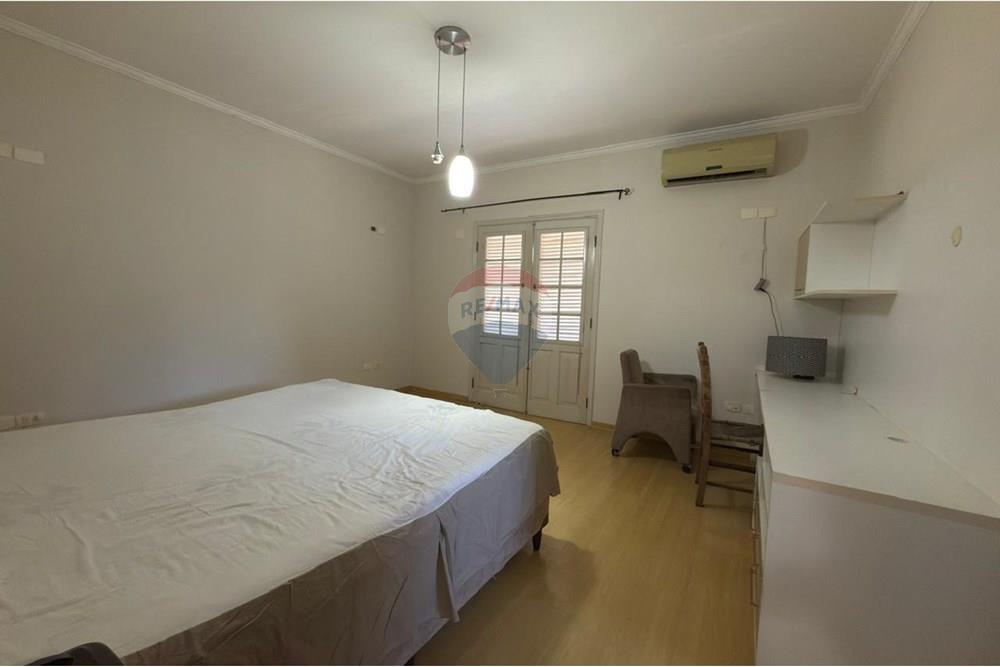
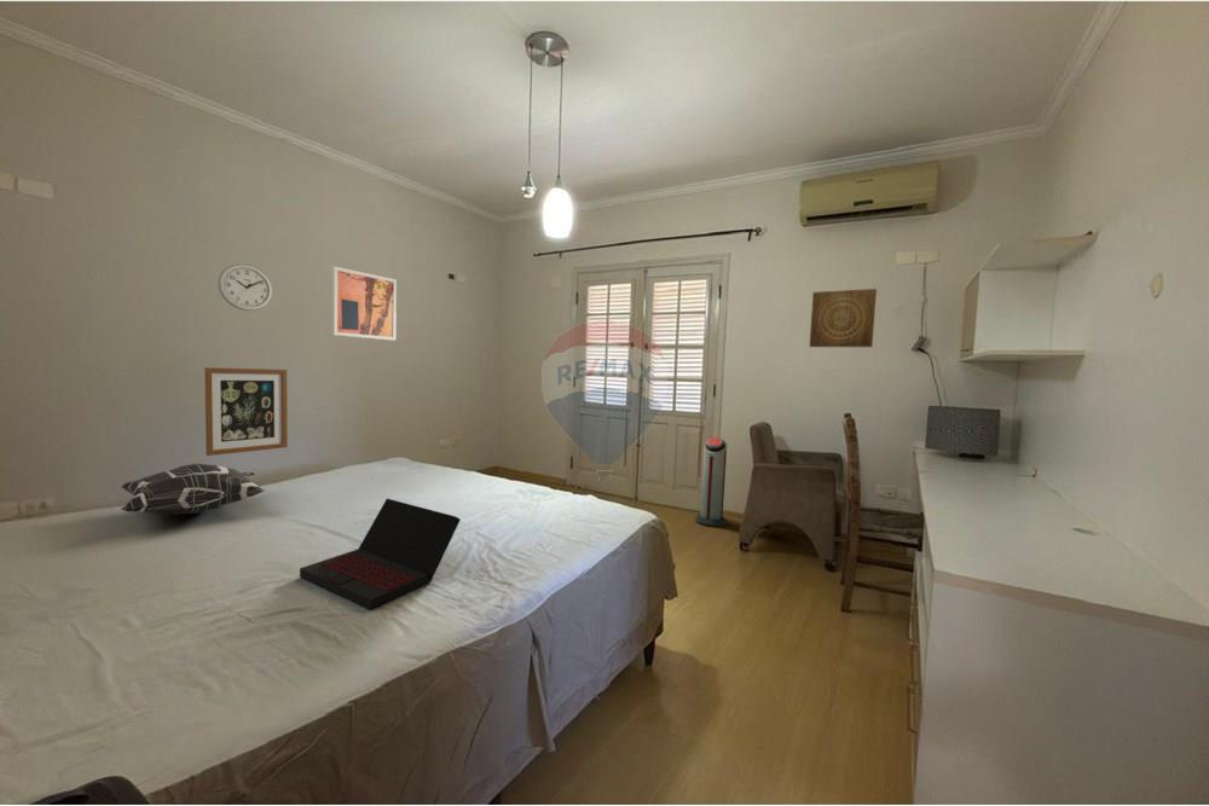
+ laptop (382, 545)
+ wall art (841, 319)
+ decorative pillow (197, 487)
+ wall art (365, 306)
+ air purifier (713, 479)
+ wall clock (247, 286)
+ wall art (248, 410)
